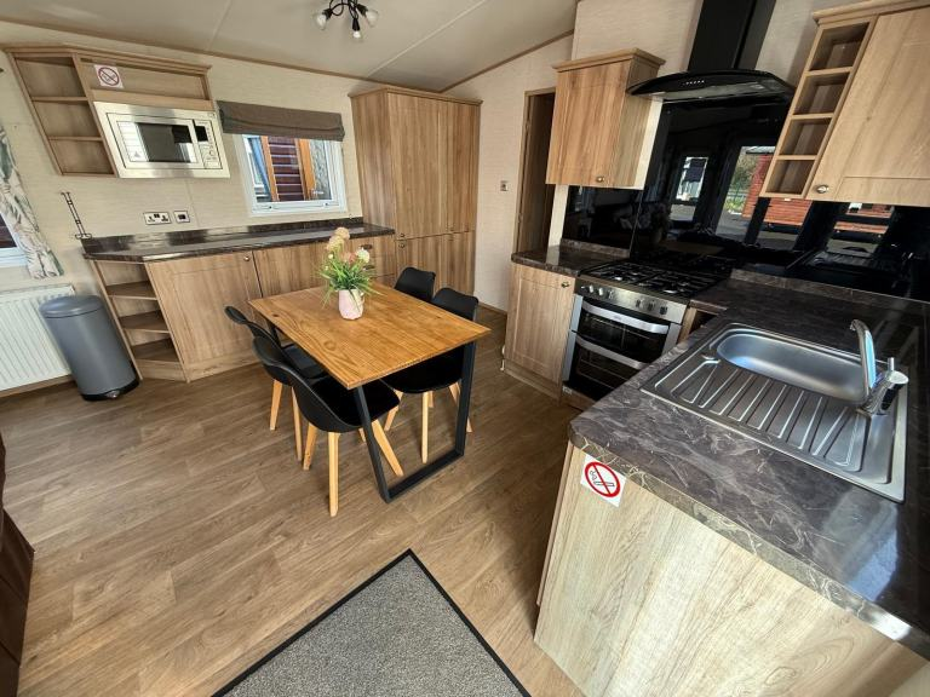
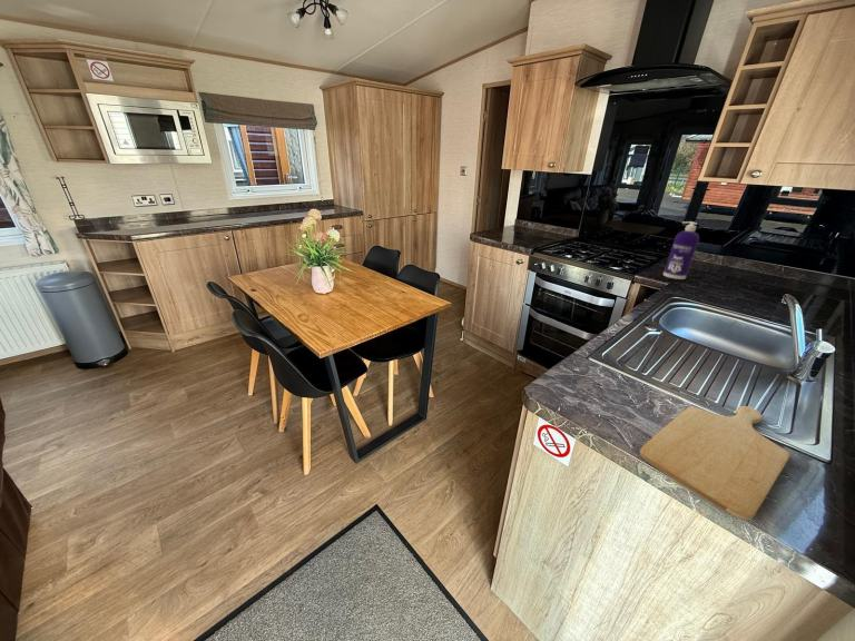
+ spray bottle (682, 249)
+ chopping board (723, 442)
